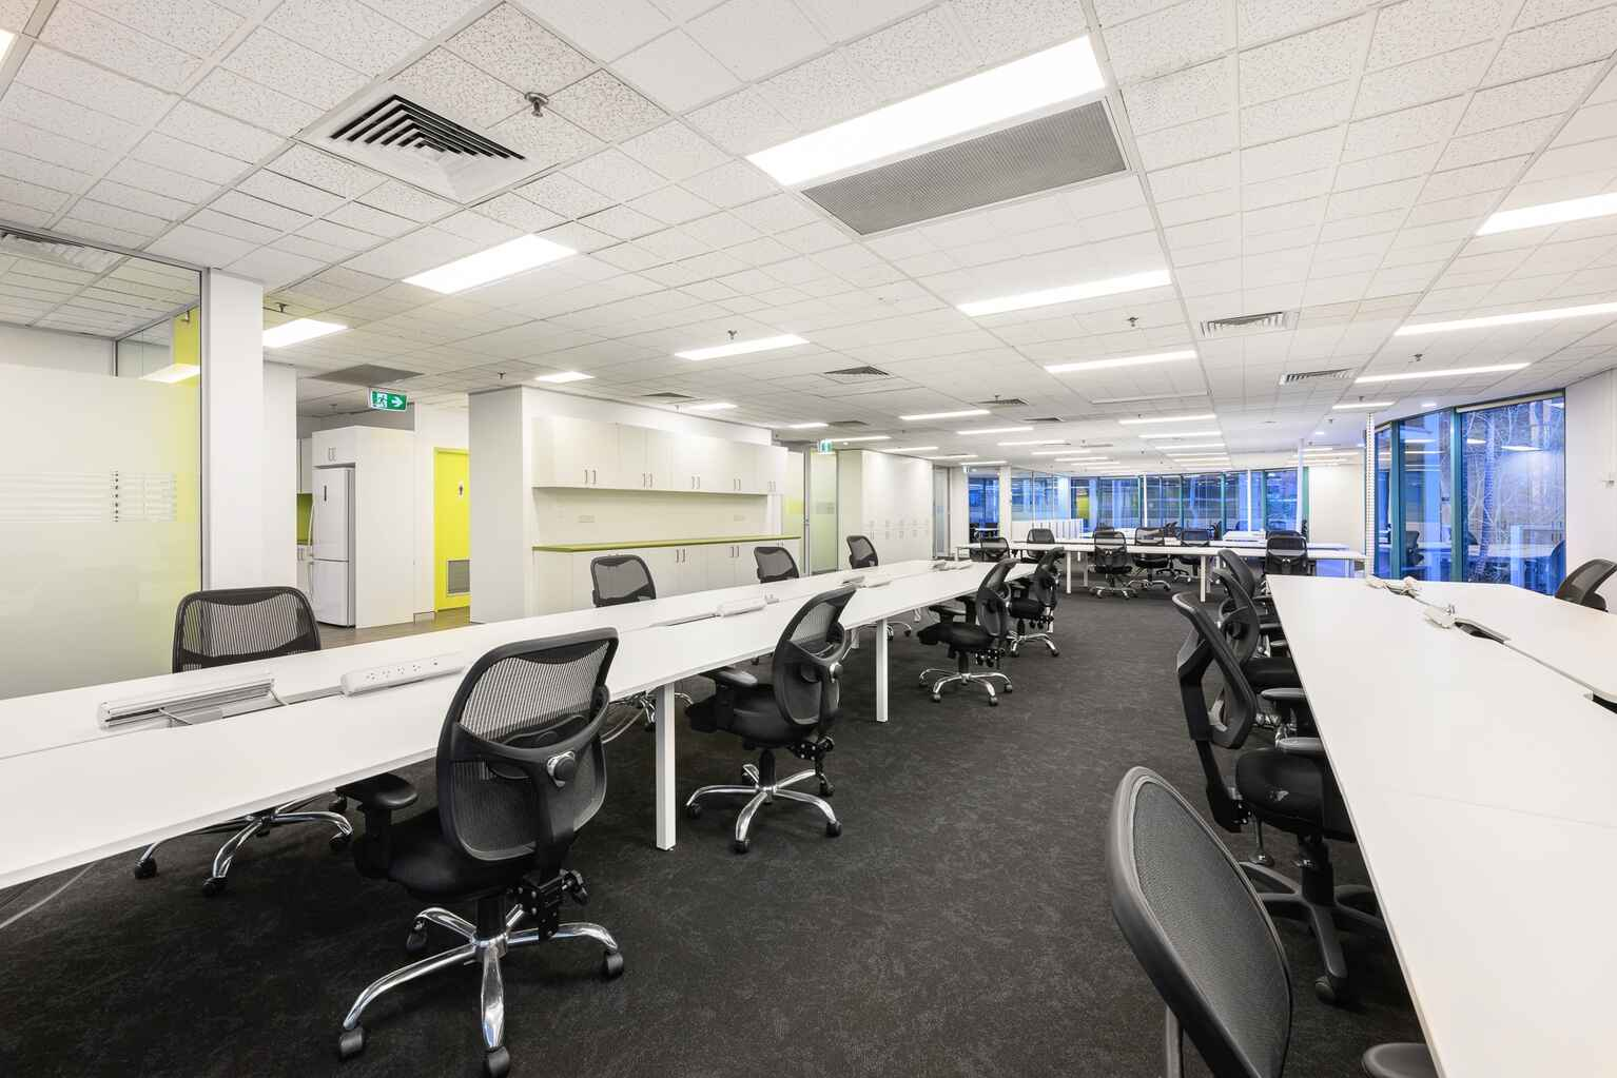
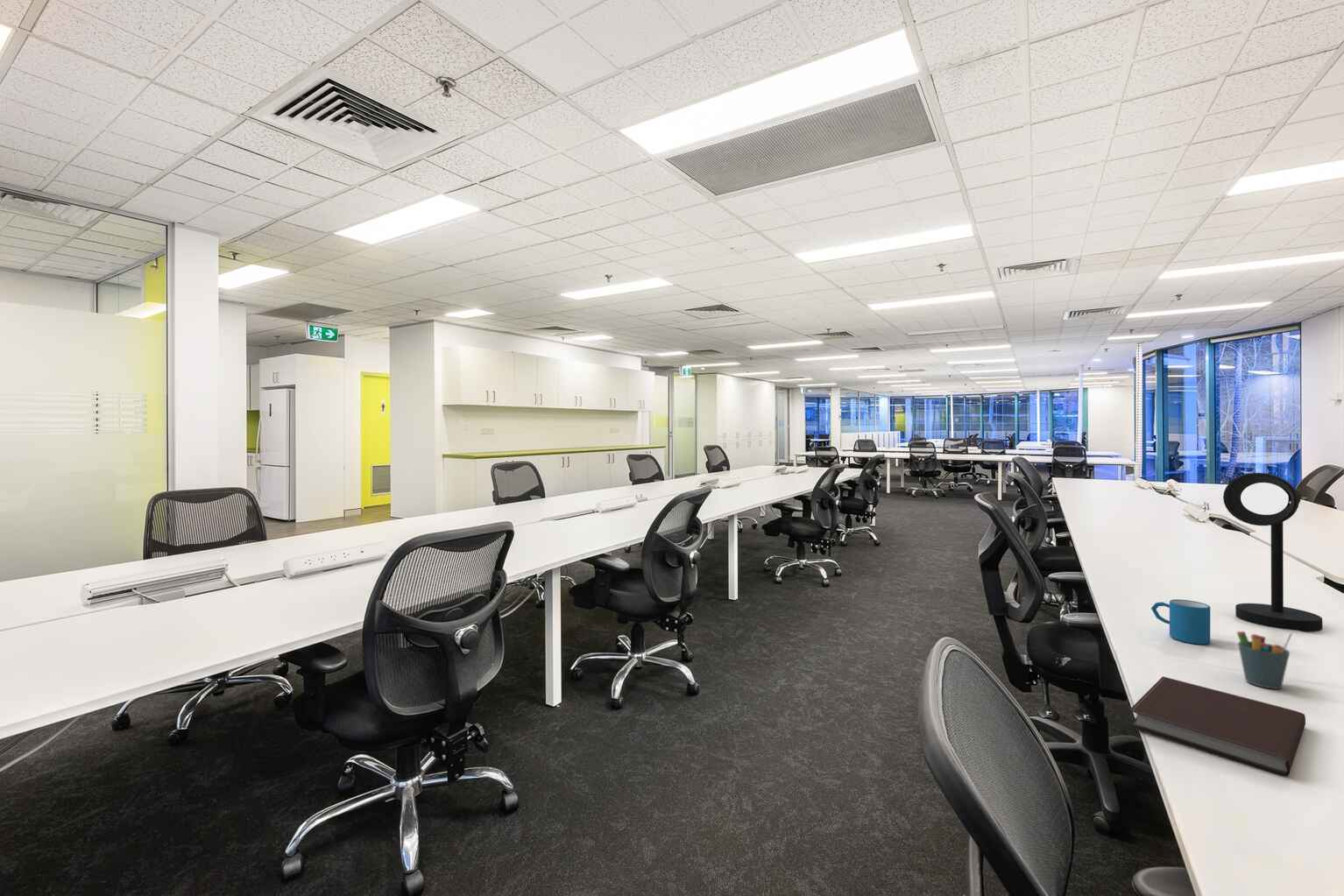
+ mug (1179, 619)
+ desk lamp (1271, 547)
+ notebook (1216, 719)
+ pen holder (1263, 655)
